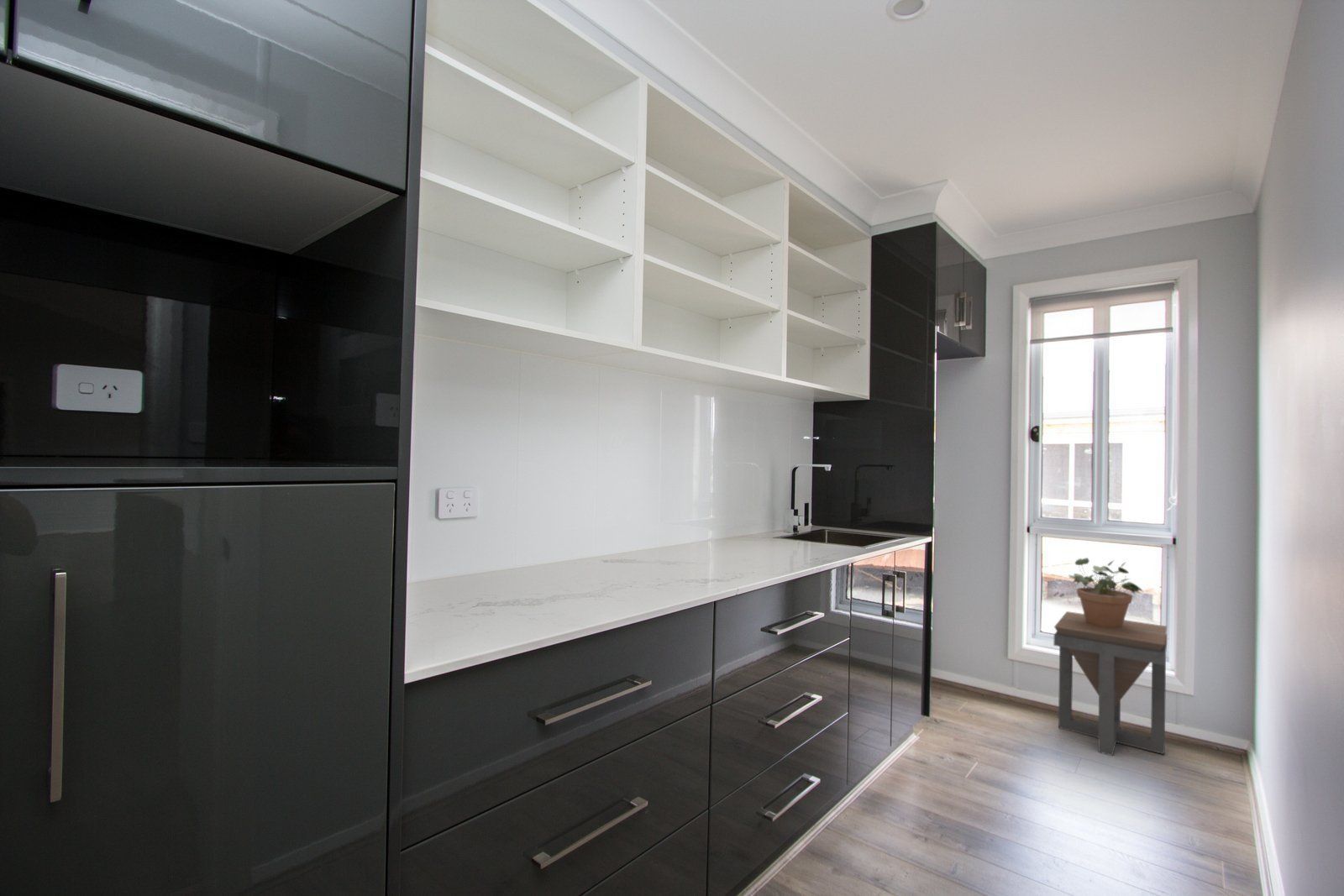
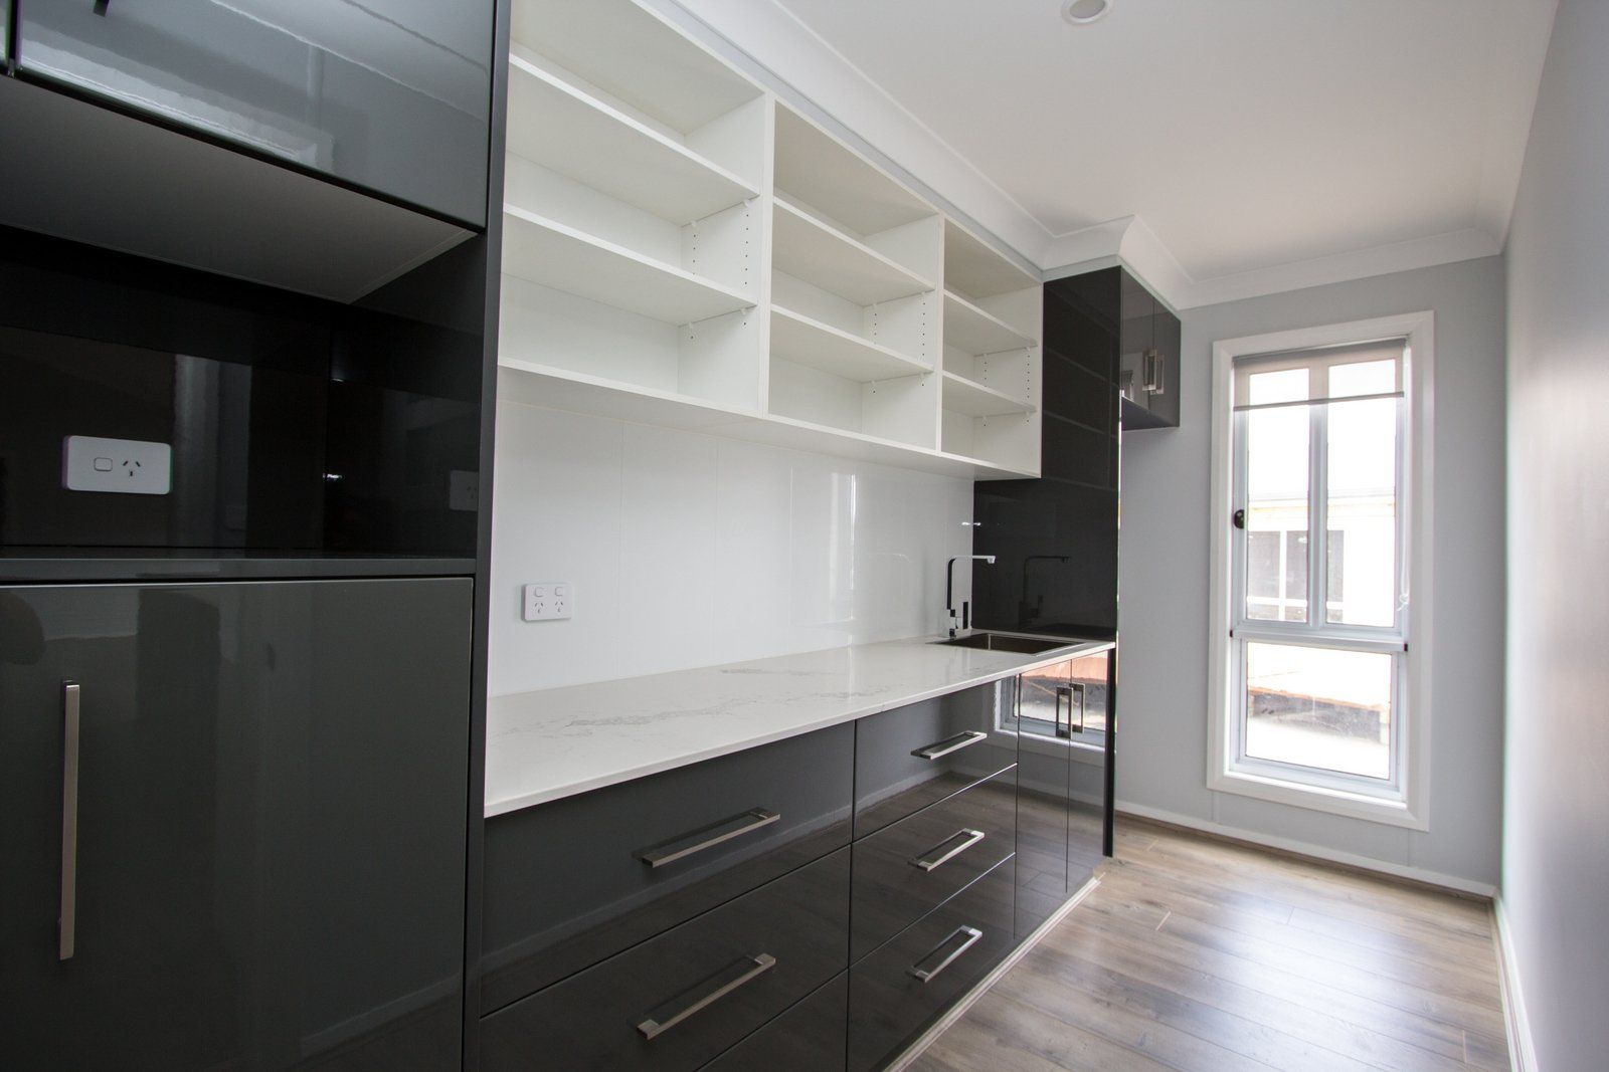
- potted plant (1108, 593)
- side table (1110, 682)
